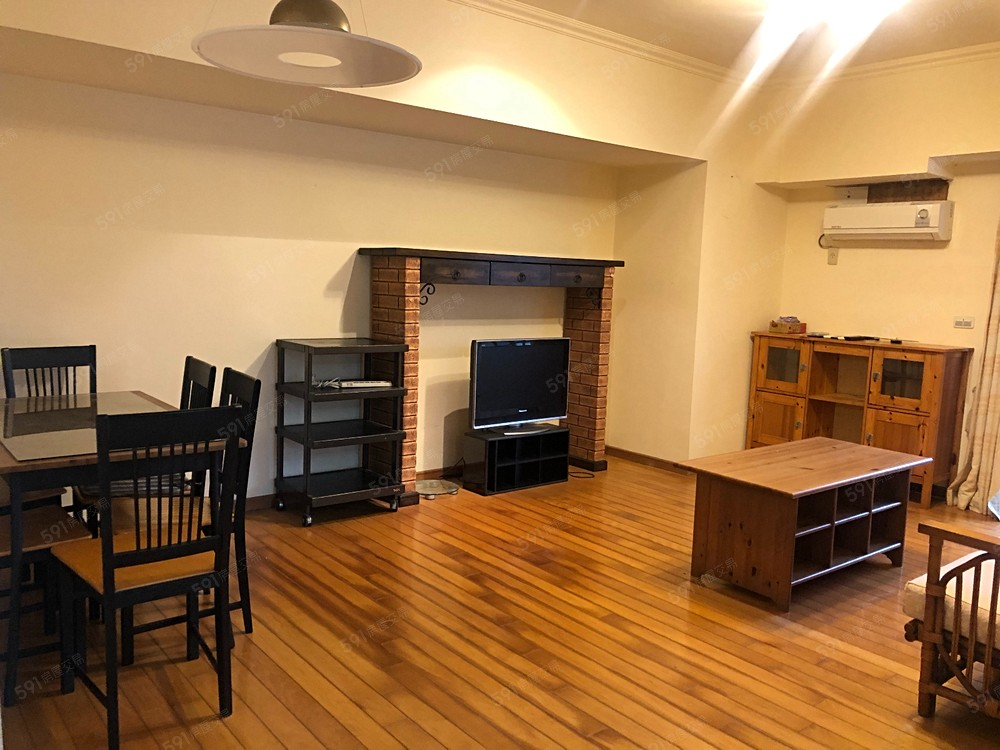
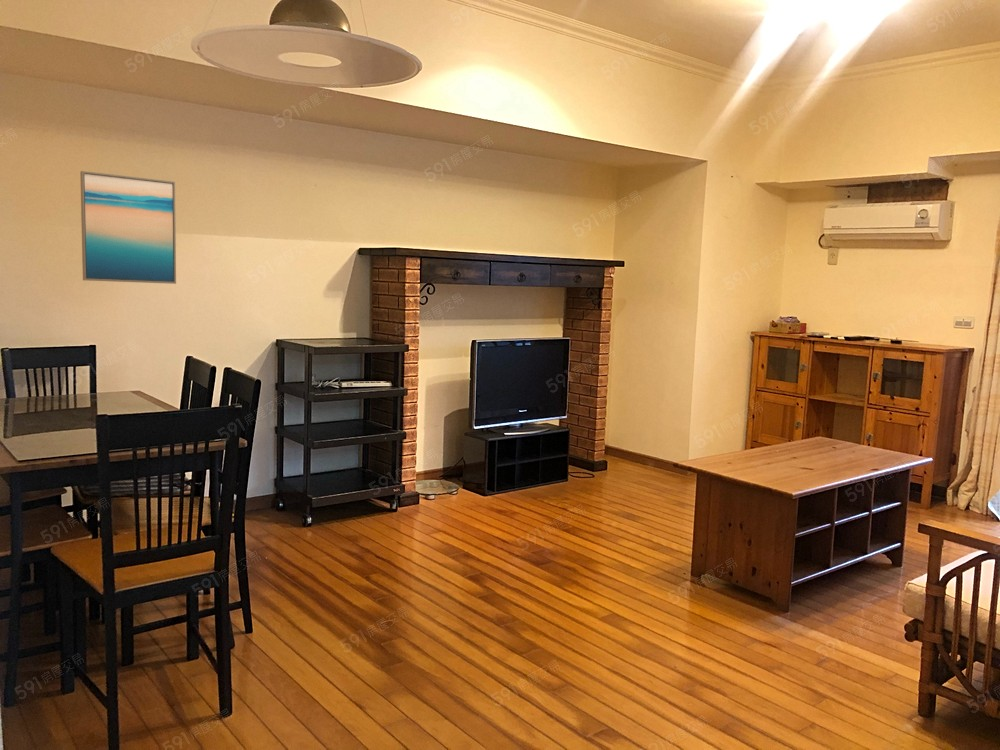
+ wall art (130, 229)
